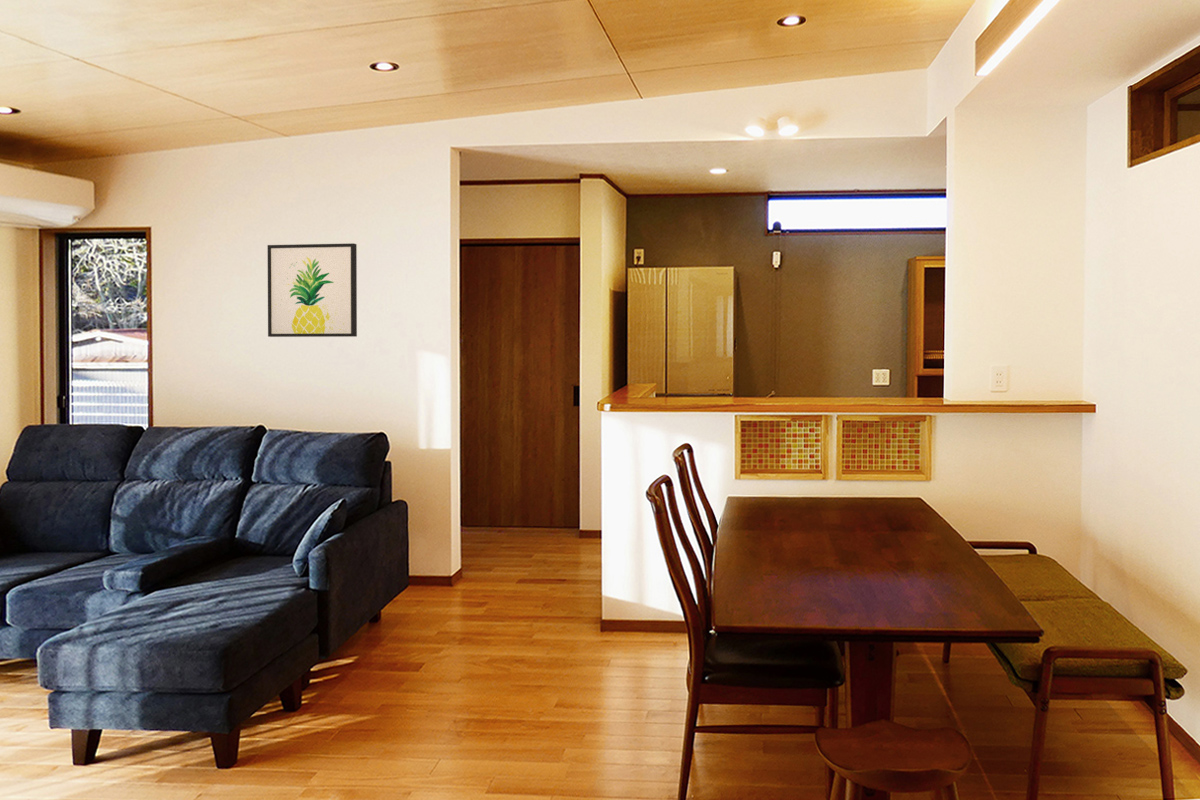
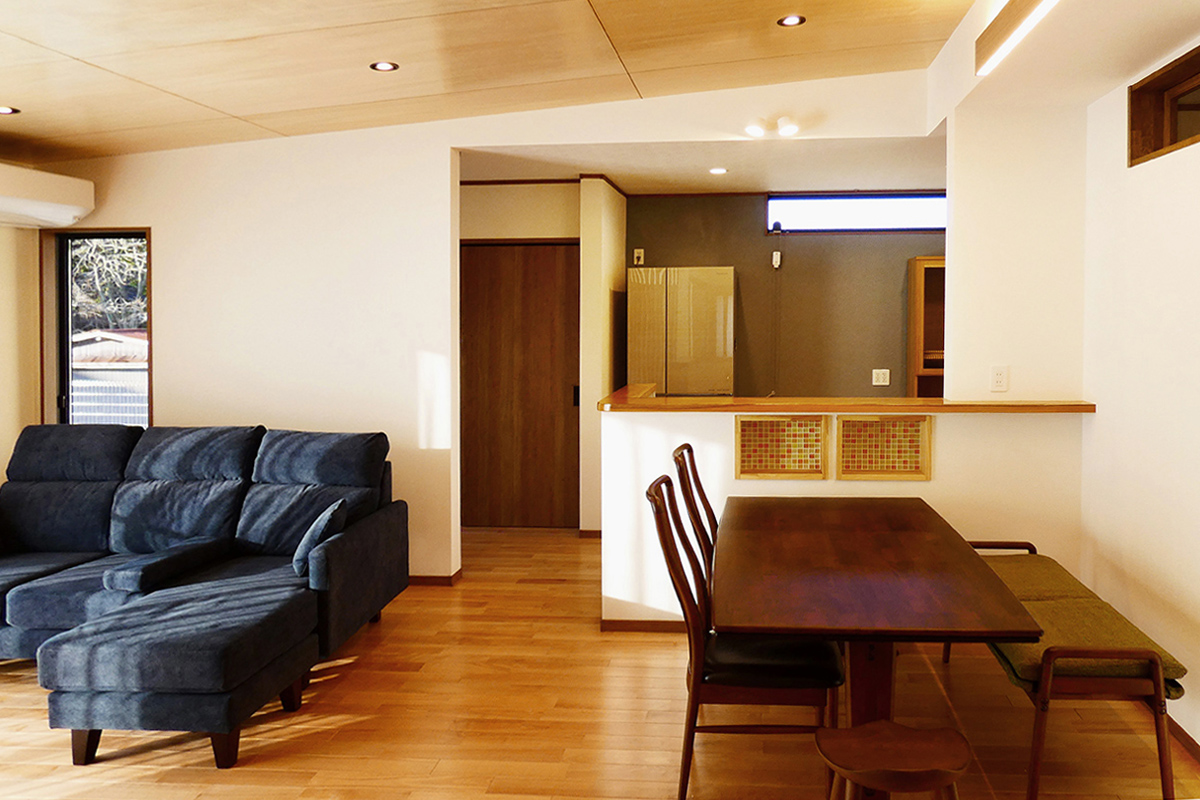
- wall art (312, 290)
